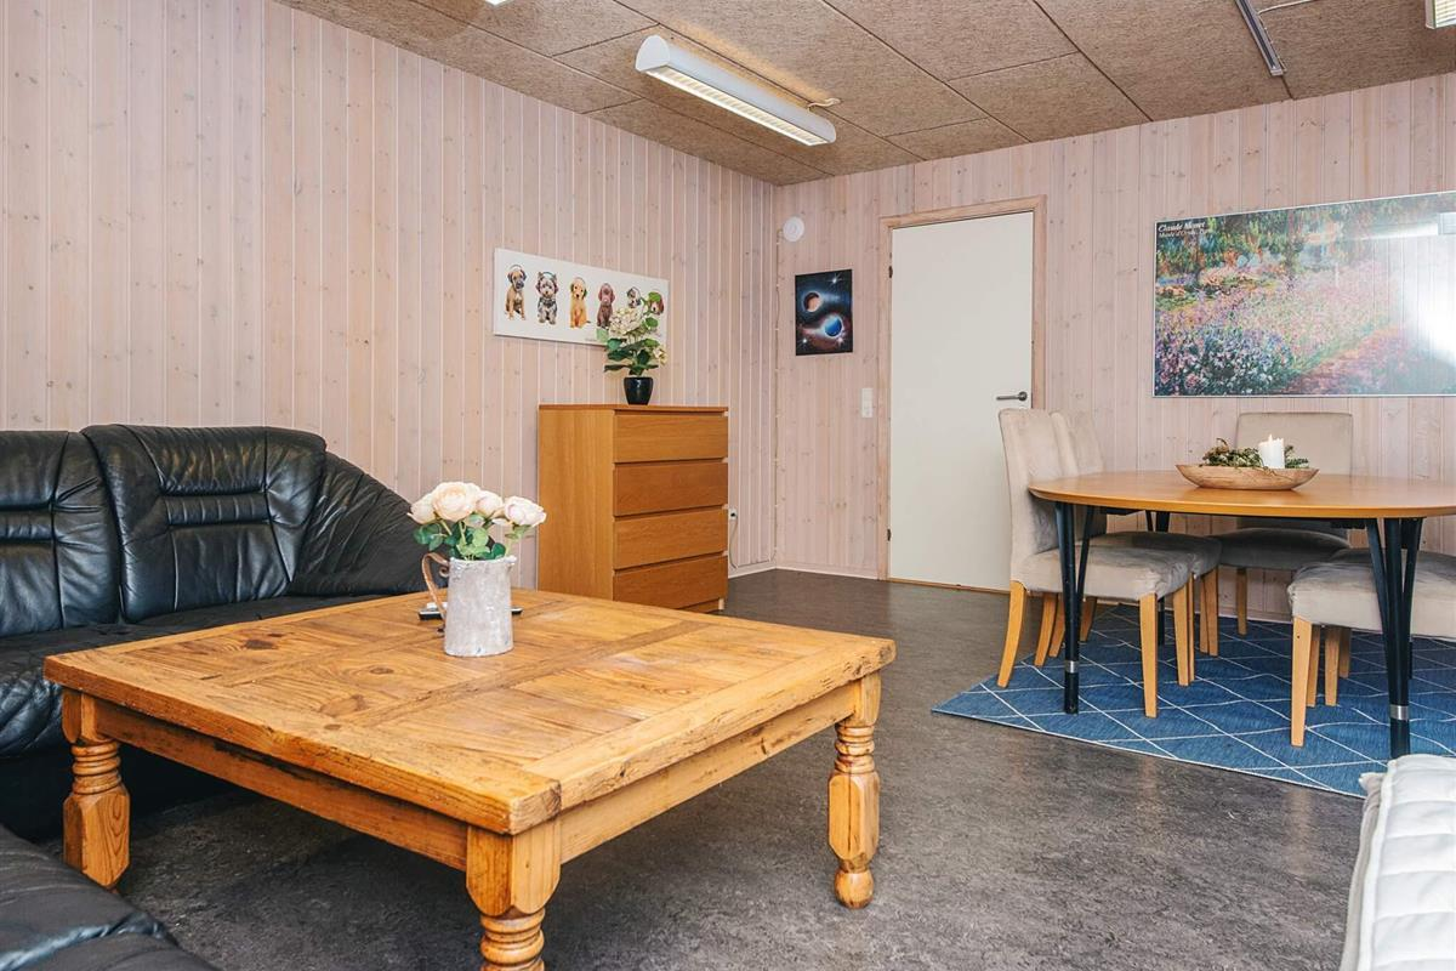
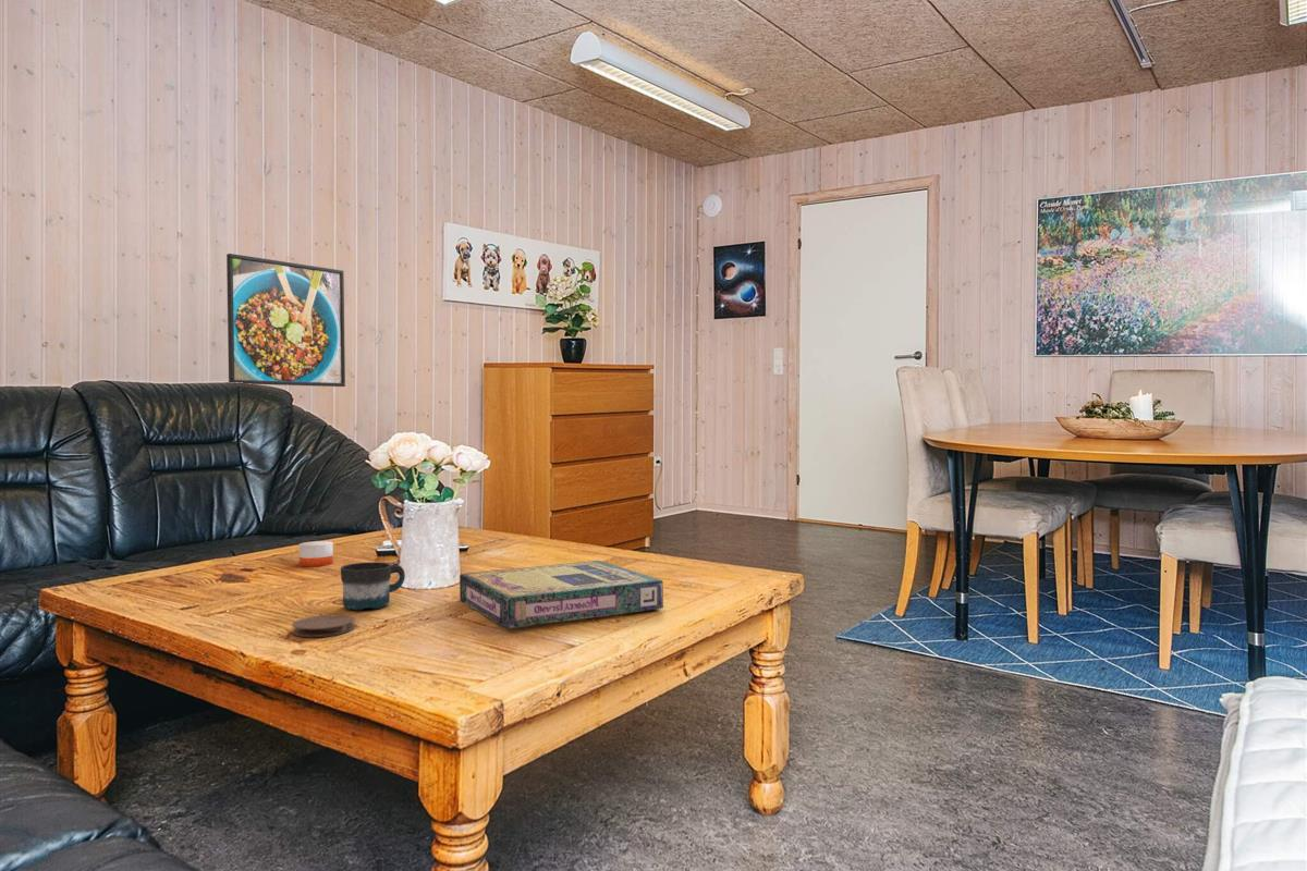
+ coaster (323, 625)
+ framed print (289, 323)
+ video game box (559, 590)
+ candle (316, 542)
+ mug (369, 585)
